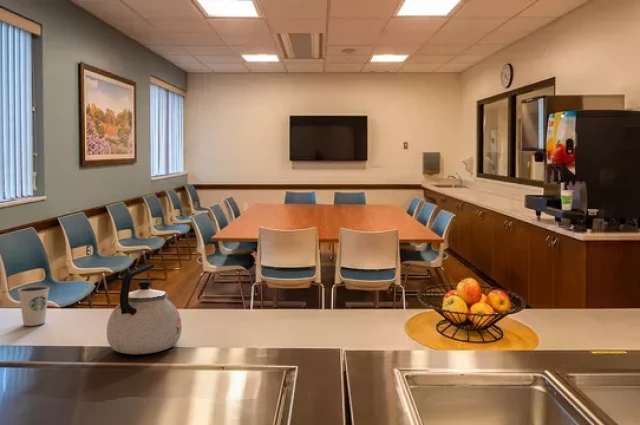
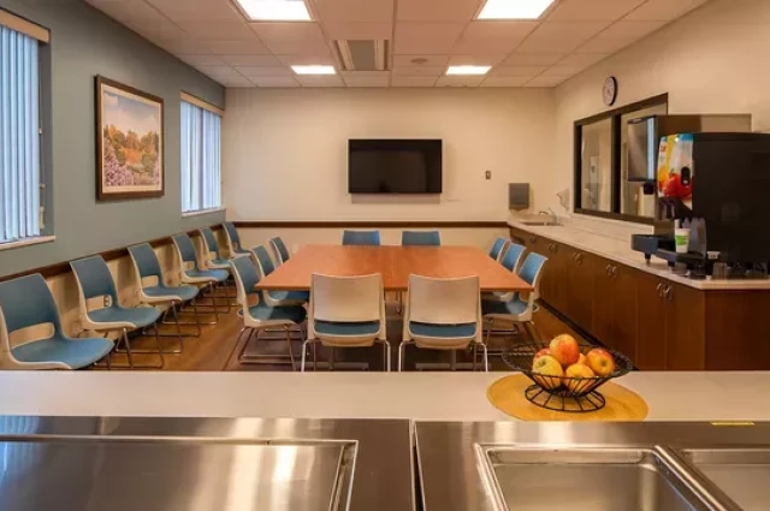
- dixie cup (34, 306)
- kettle (145, 306)
